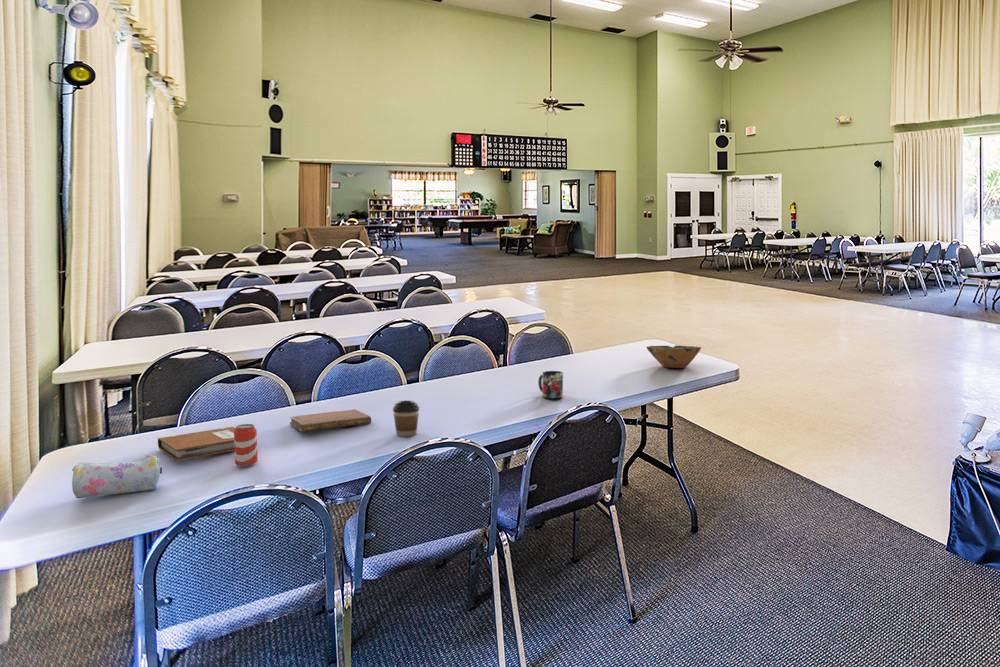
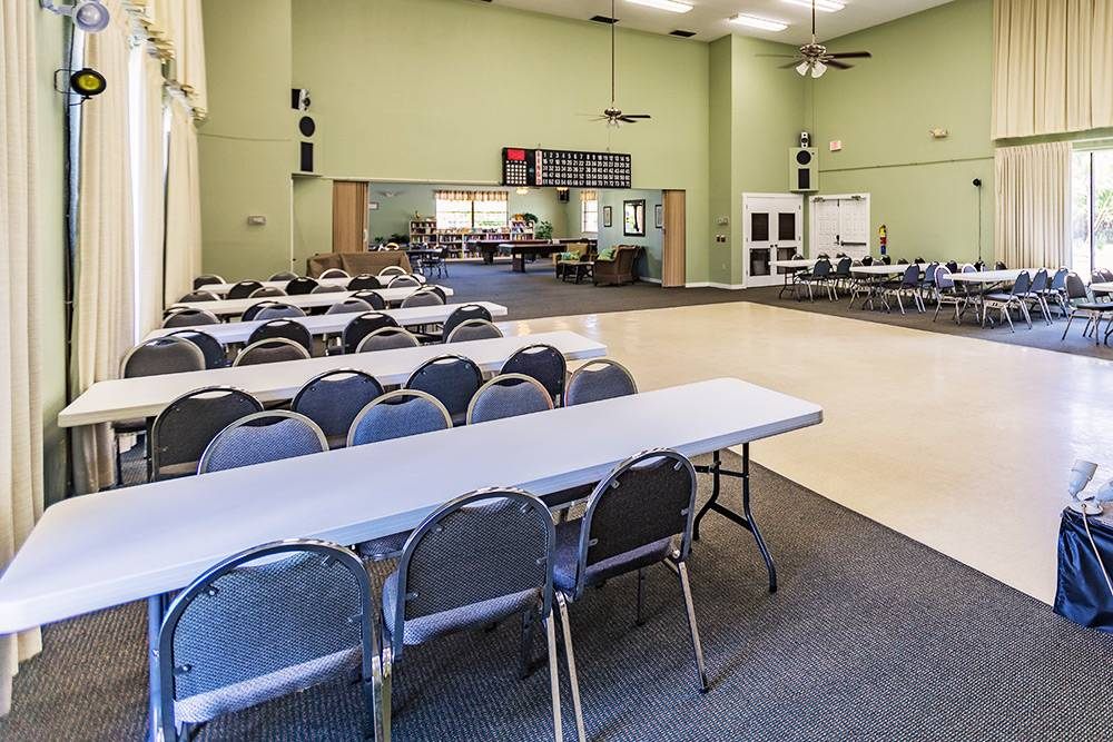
- notebook (208, 441)
- bowl (673, 356)
- coffee cup (406, 416)
- beverage can (245, 445)
- pencil case (117, 476)
- notebook (330, 420)
- mug (549, 383)
